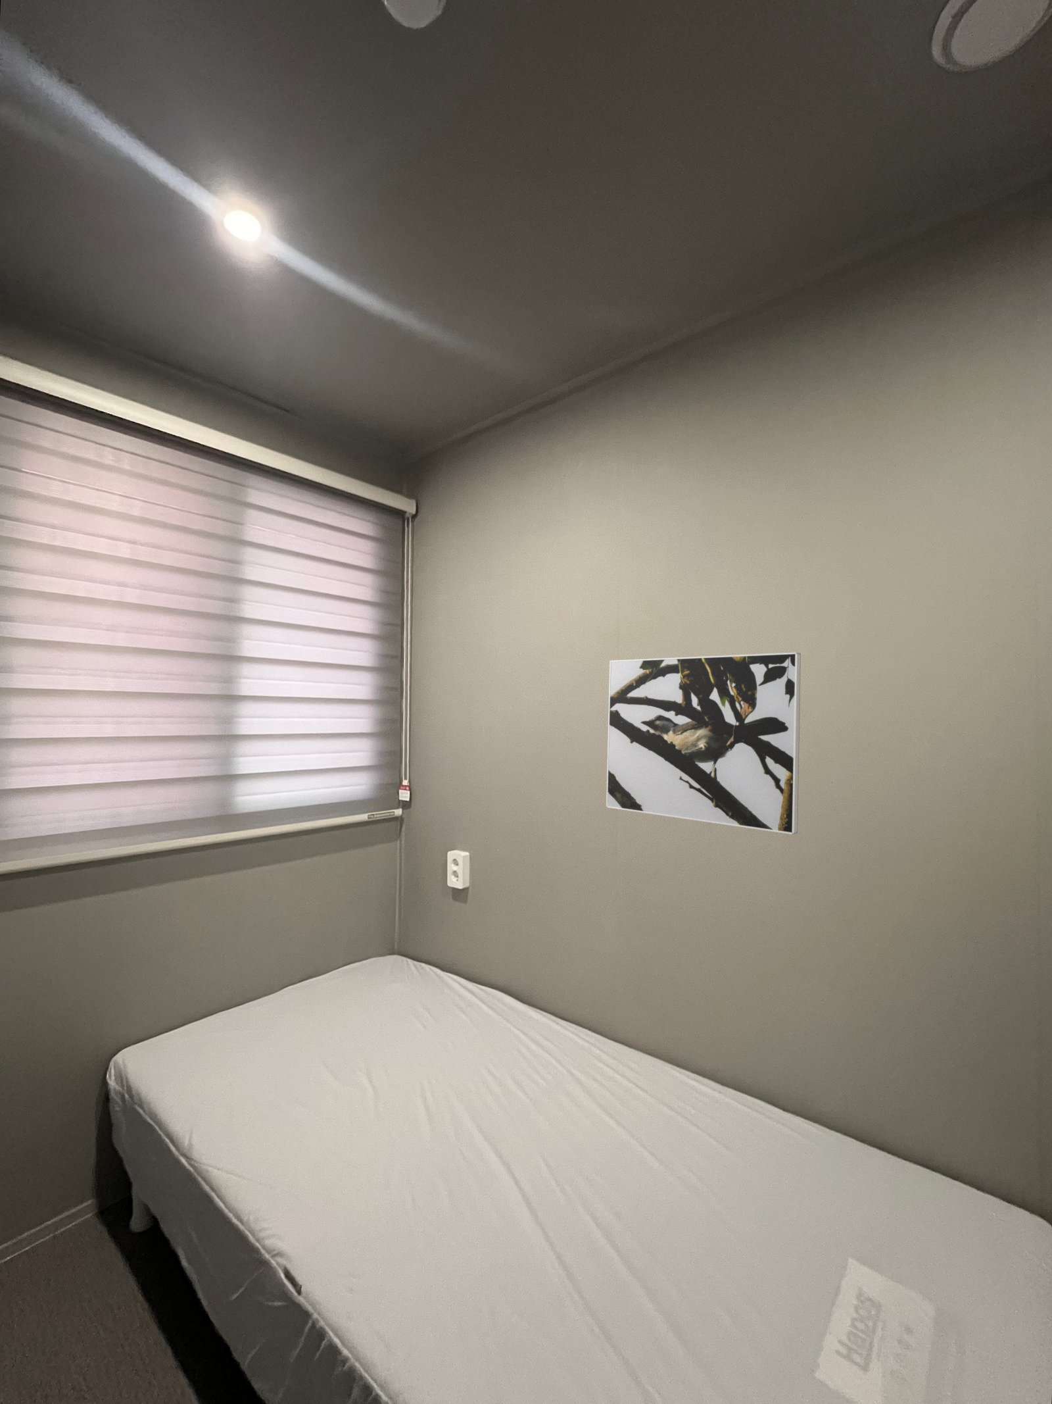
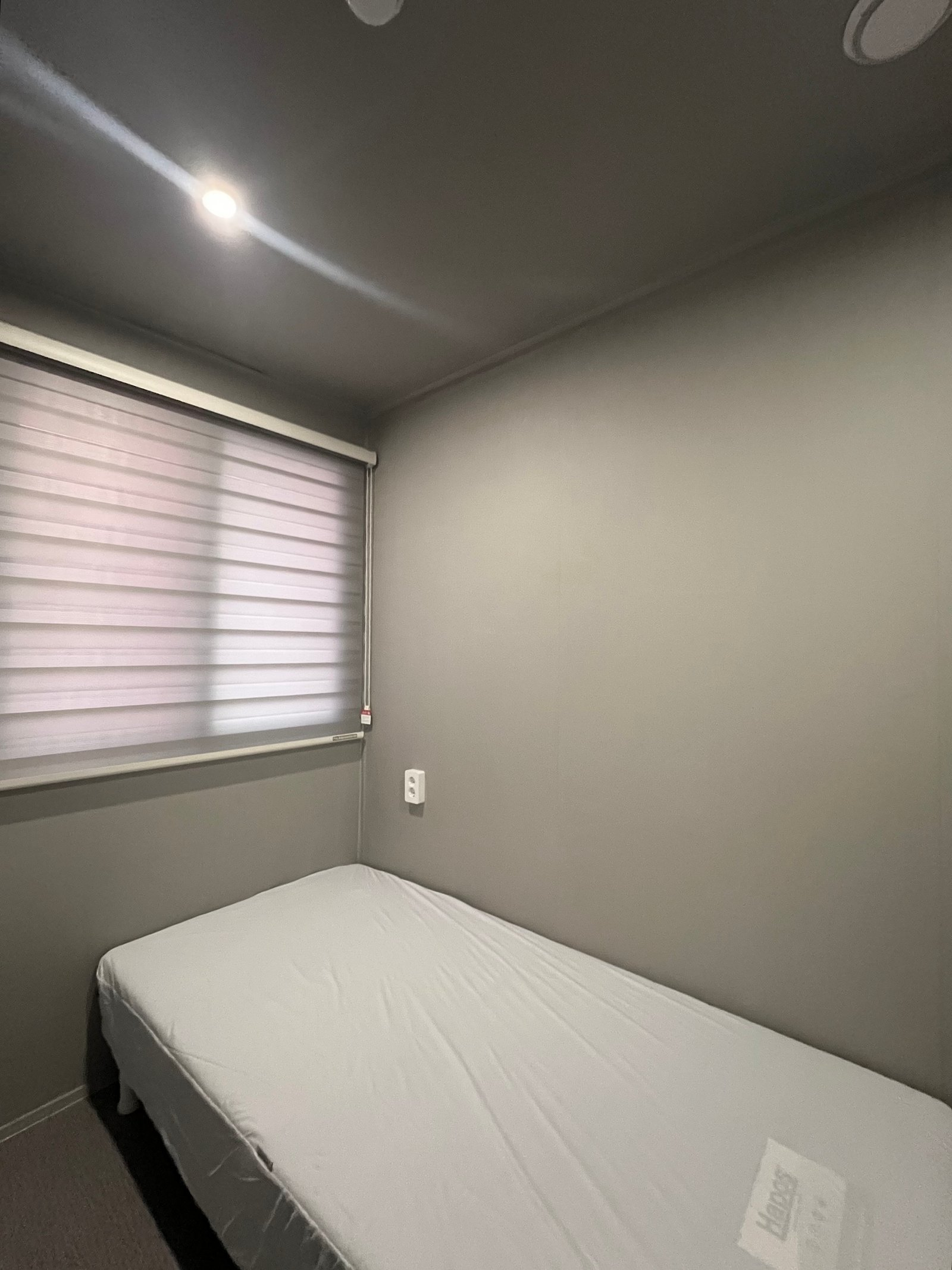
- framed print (694, 737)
